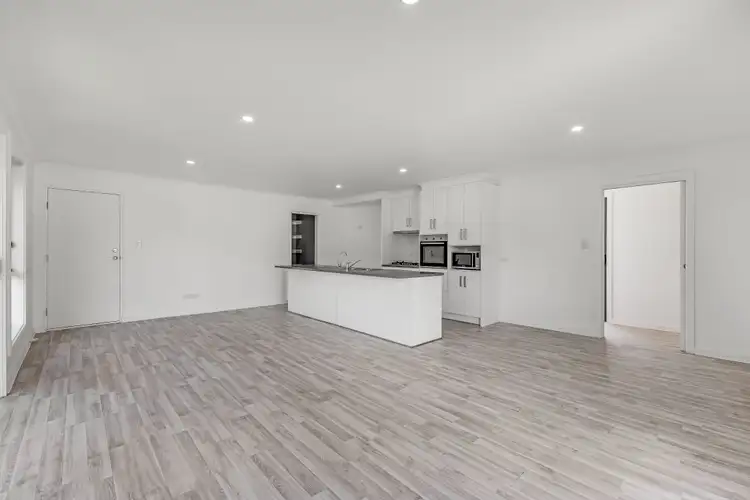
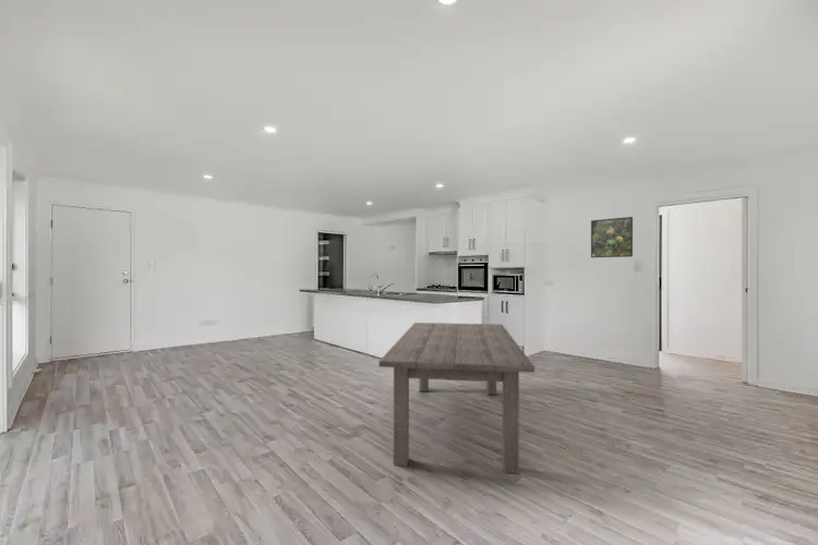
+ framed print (611, 238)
+ dining table (456, 378)
